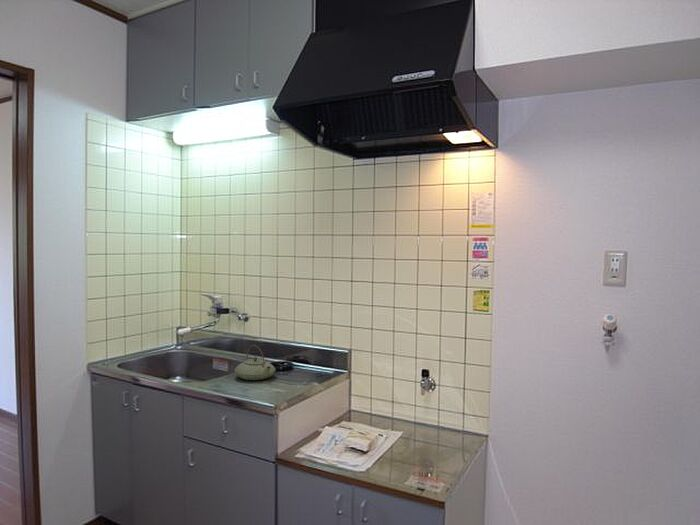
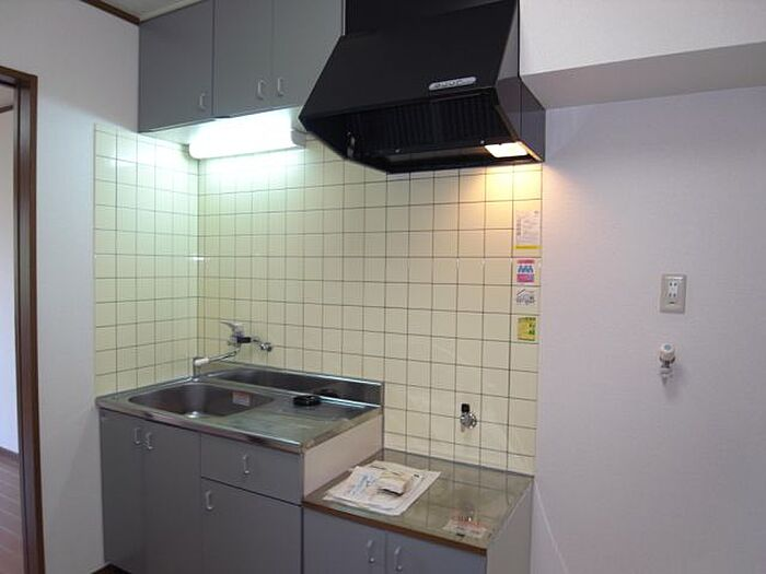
- teapot (256, 361)
